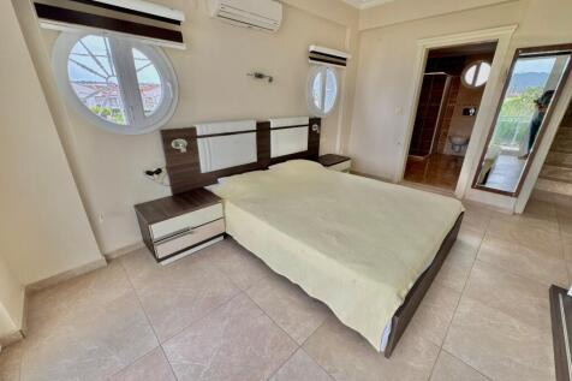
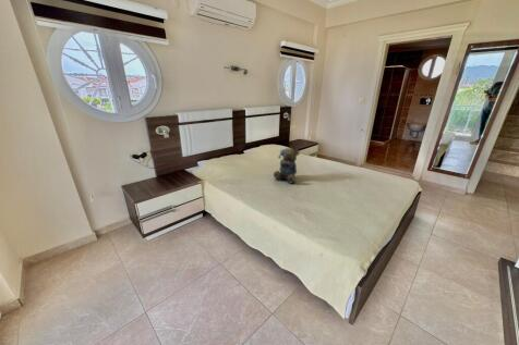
+ teddy bear (288, 164)
